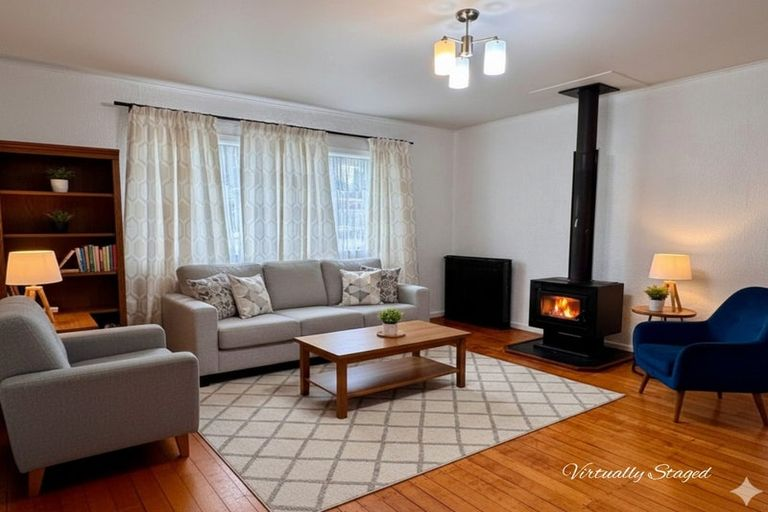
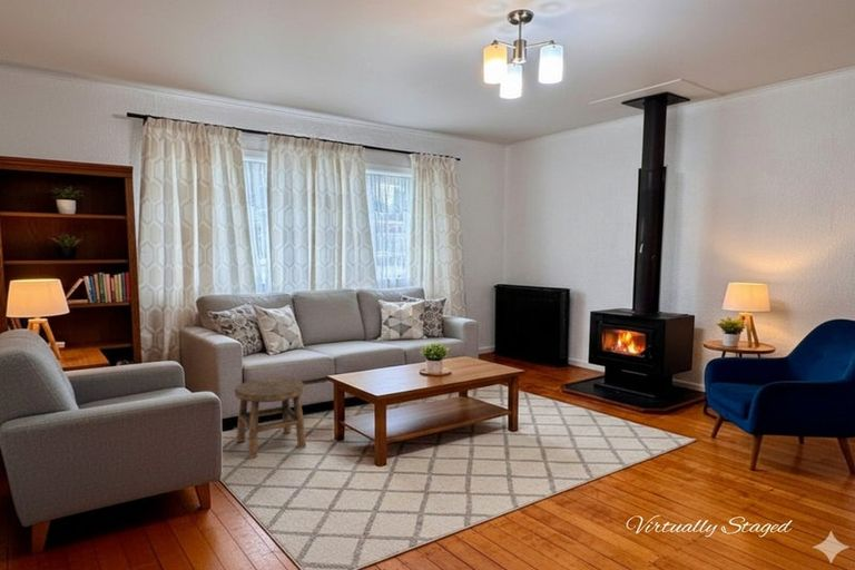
+ stool (271, 413)
